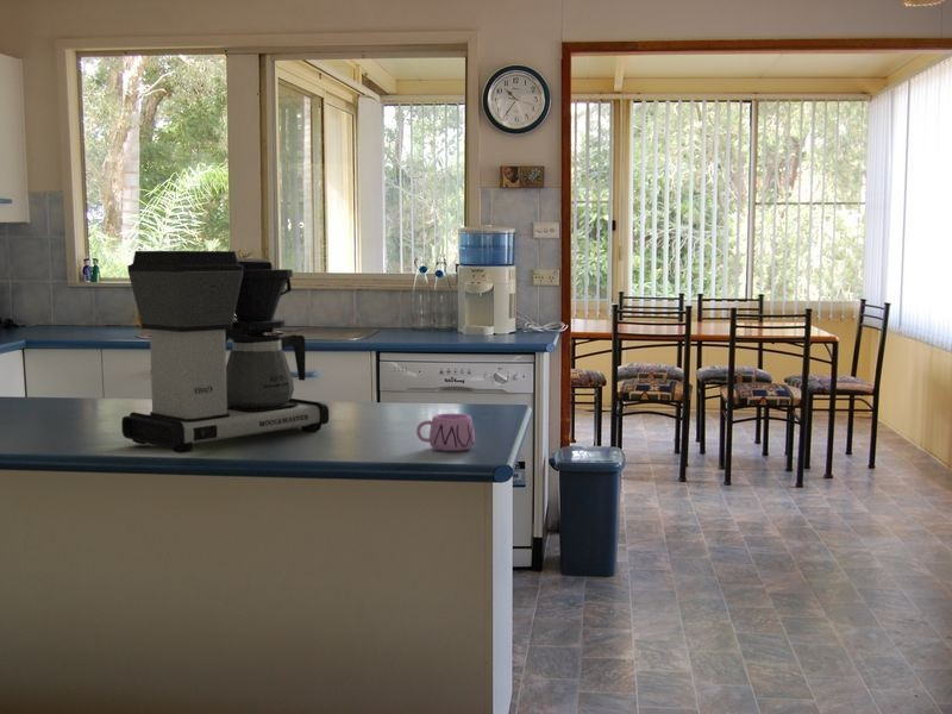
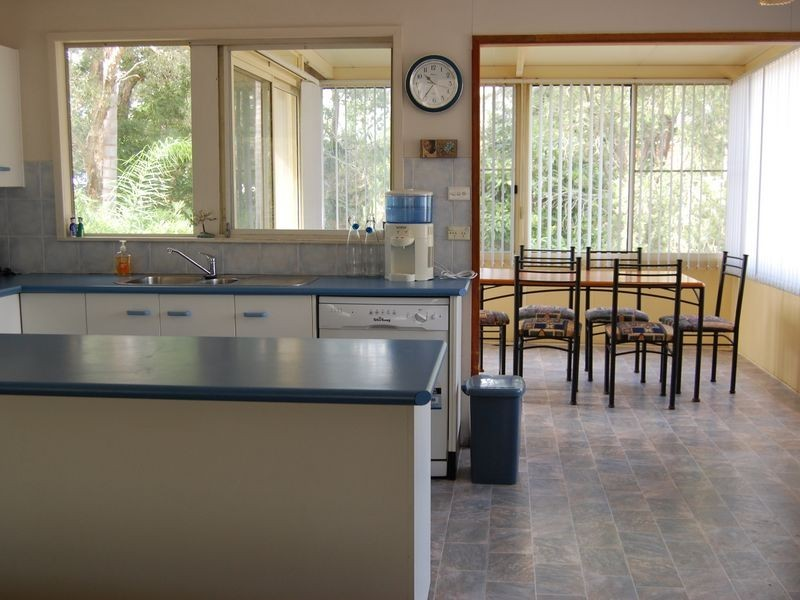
- coffee maker (232, 344)
- mug (445, 432)
